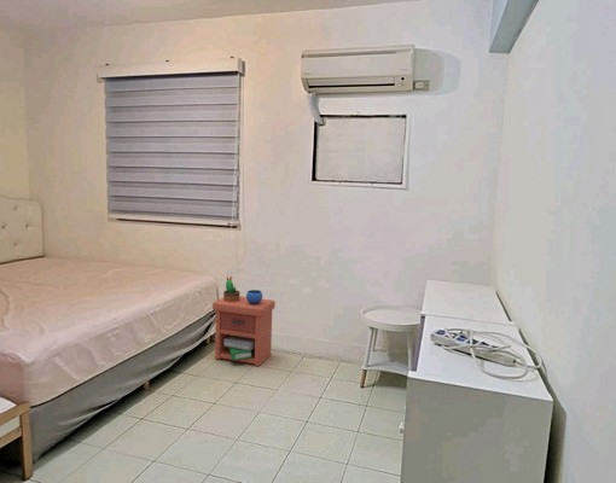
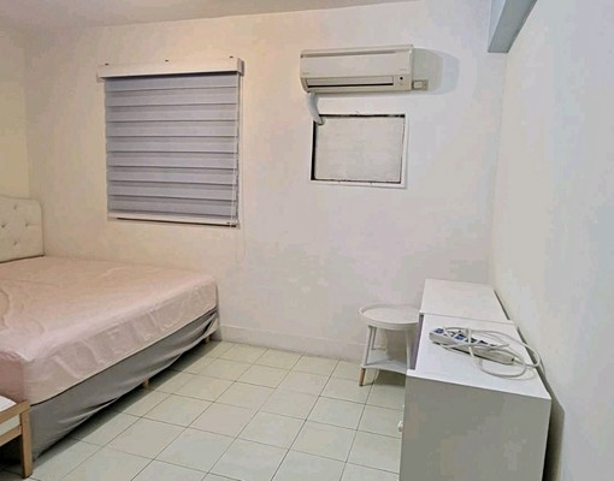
- nightstand (242, 318)
